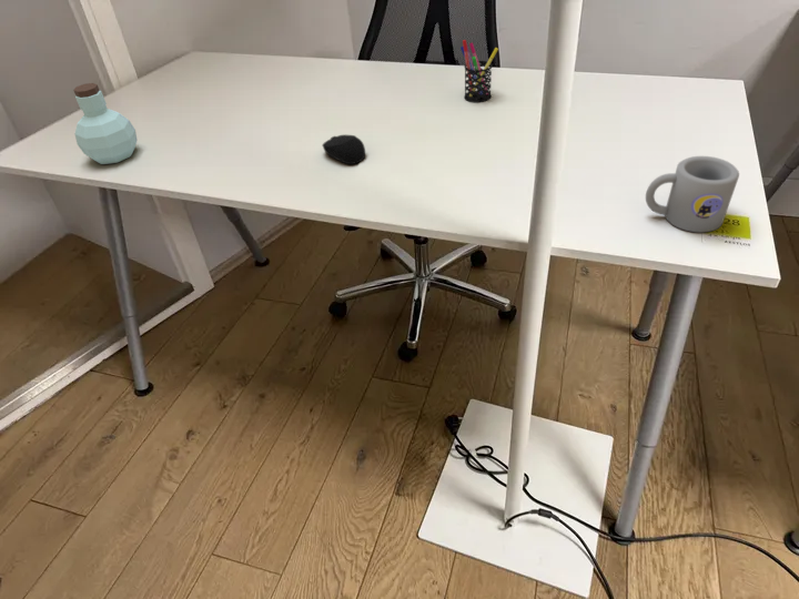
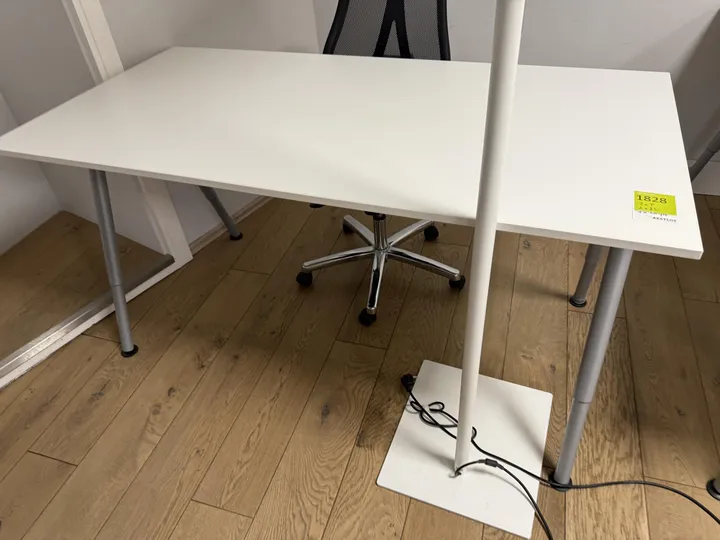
- computer mouse (343, 145)
- pen holder (475, 71)
- mug (688, 193)
- jar (100, 122)
